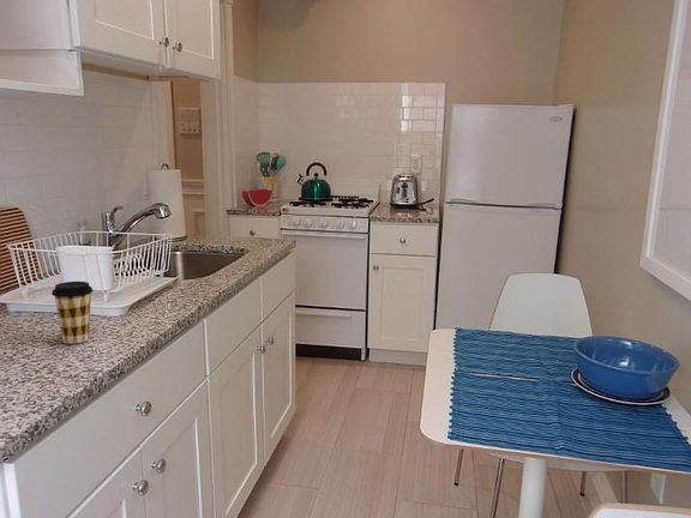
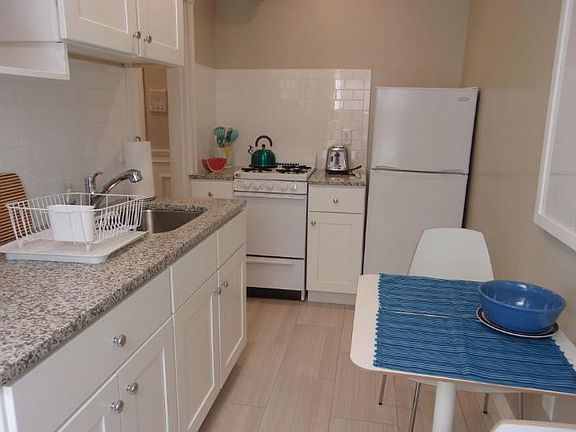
- coffee cup (73, 312)
